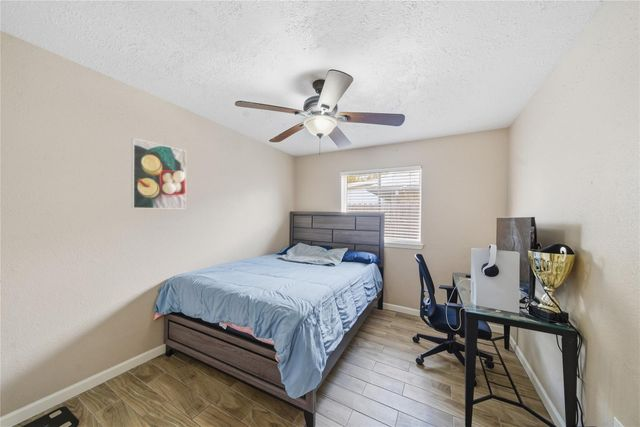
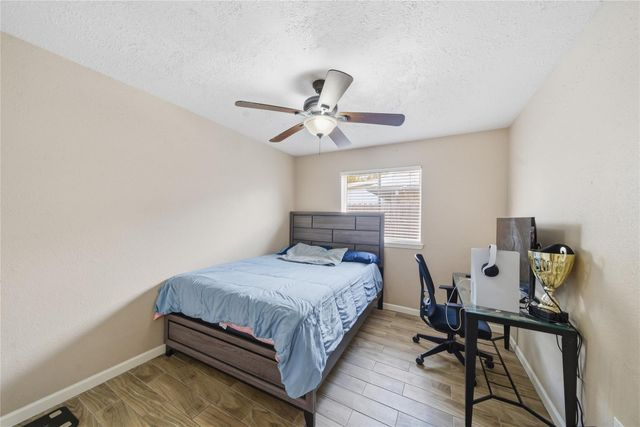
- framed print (161, 176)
